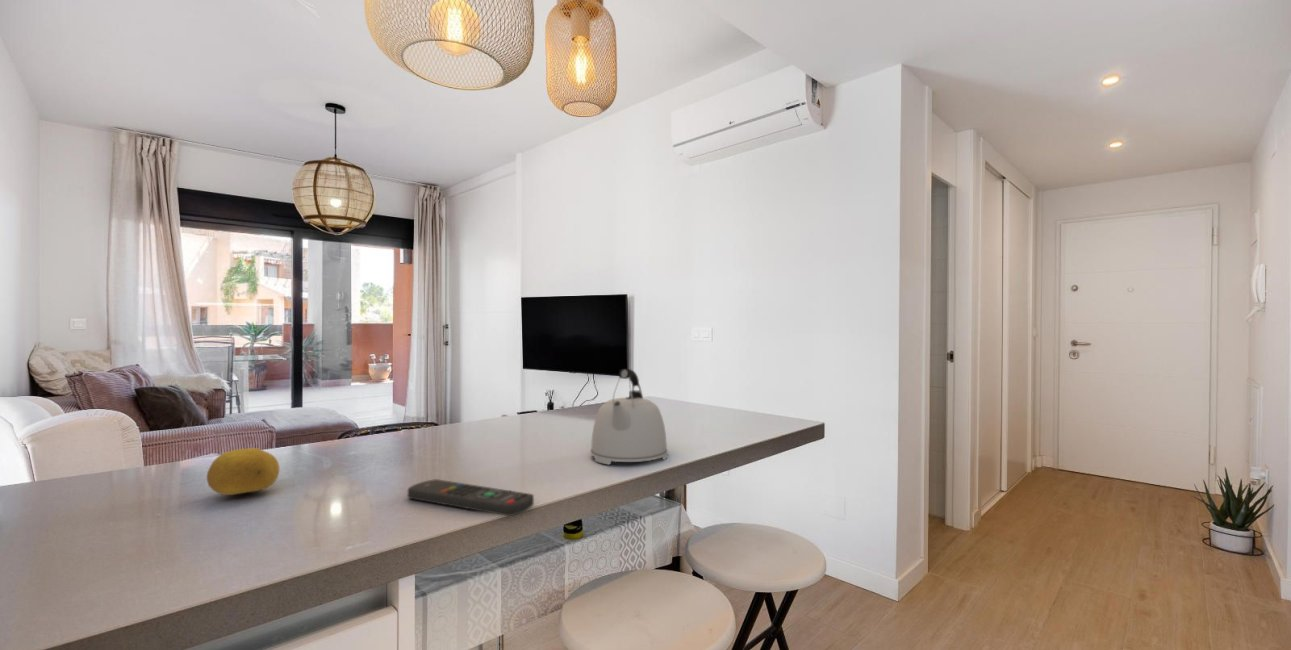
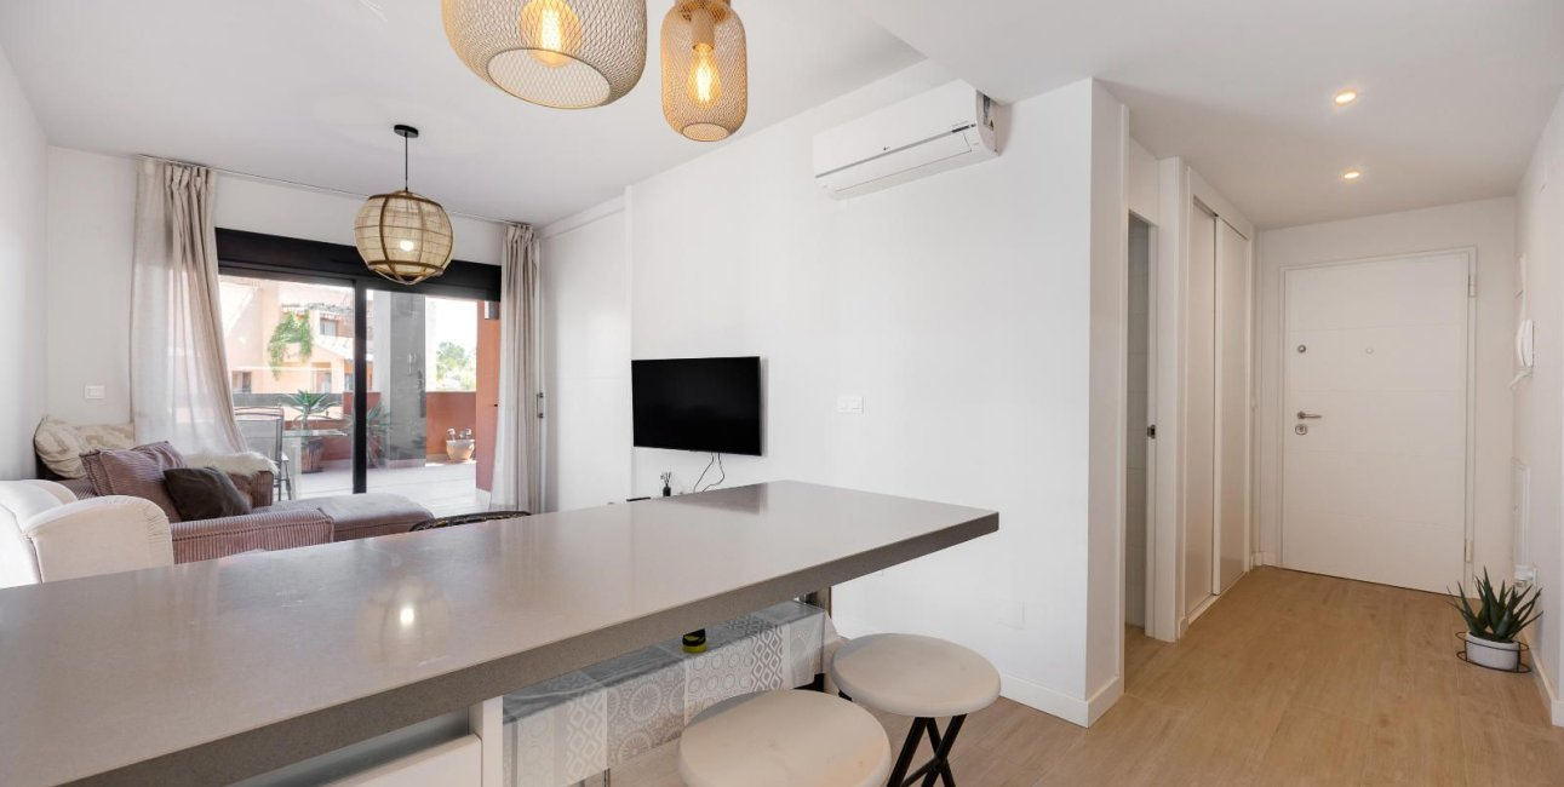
- remote control (469, 495)
- kettle (628, 411)
- fruit (243, 471)
